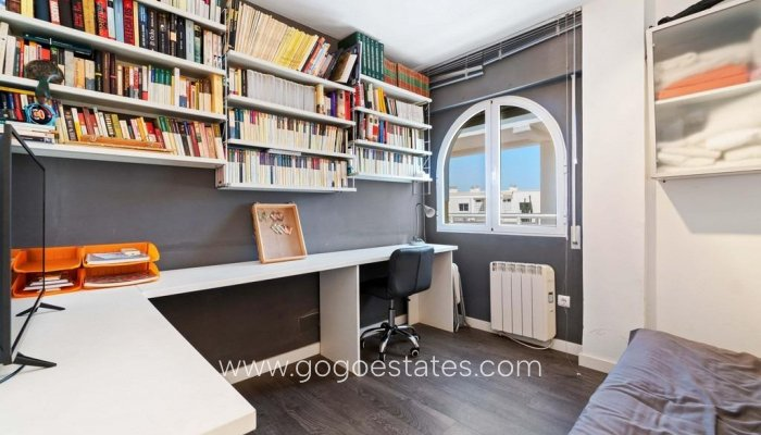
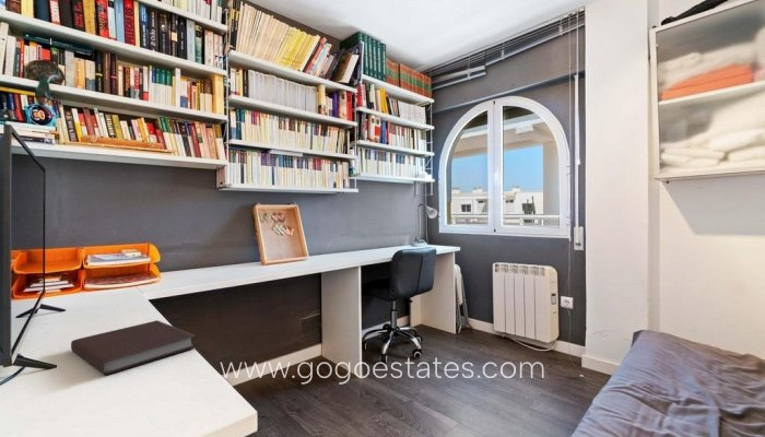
+ notebook (134, 343)
